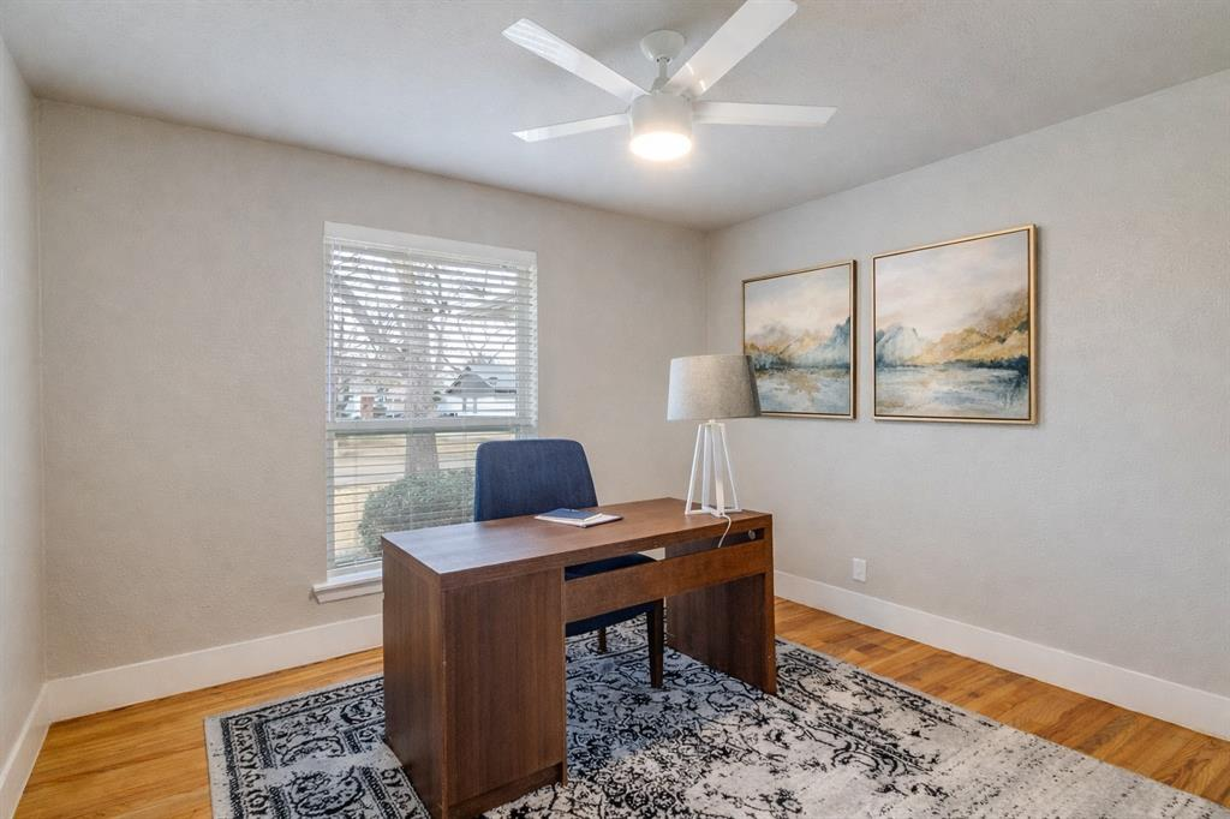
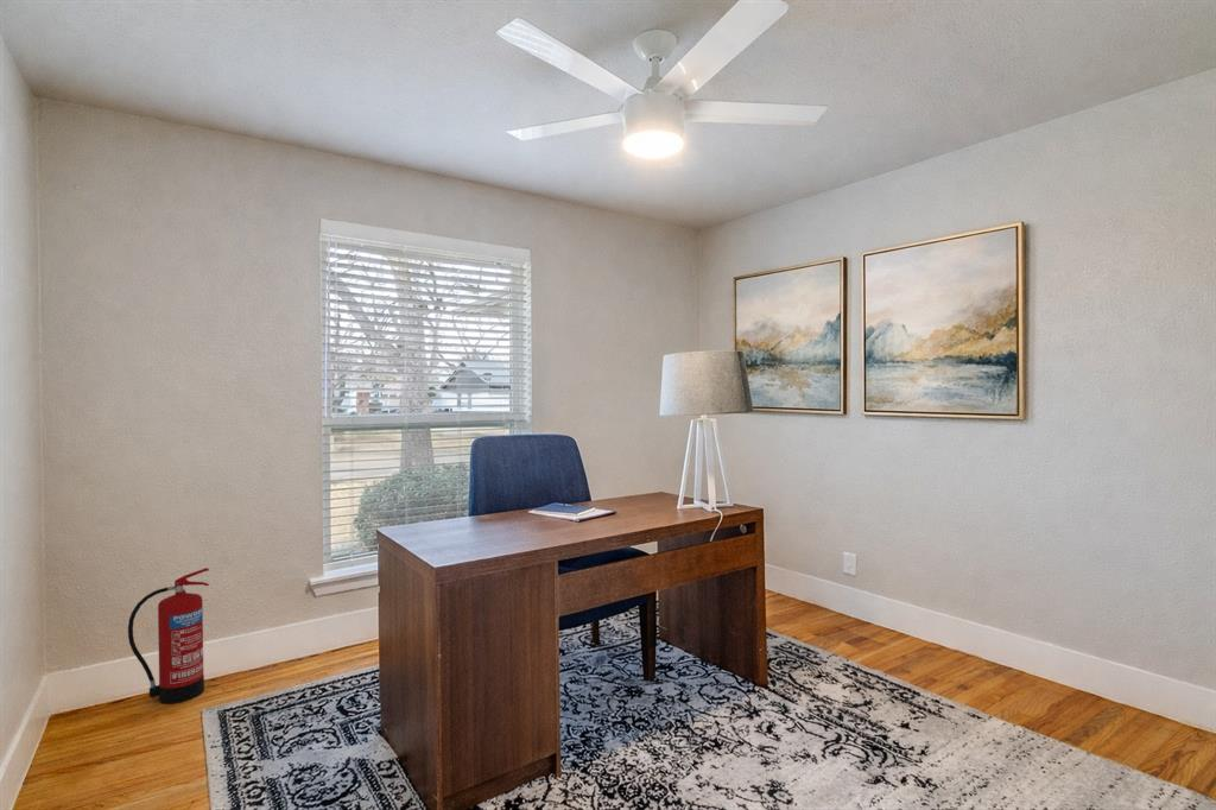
+ fire extinguisher (170, 635)
